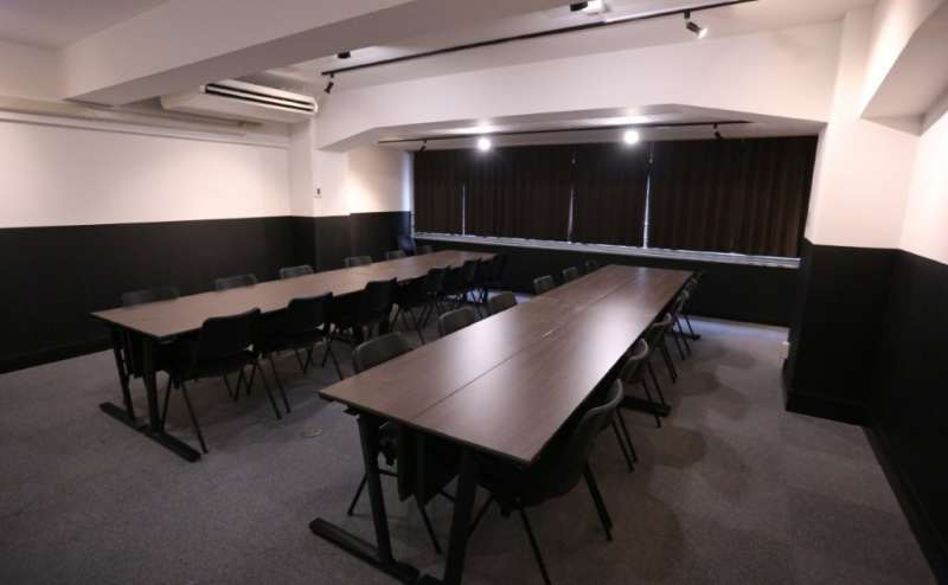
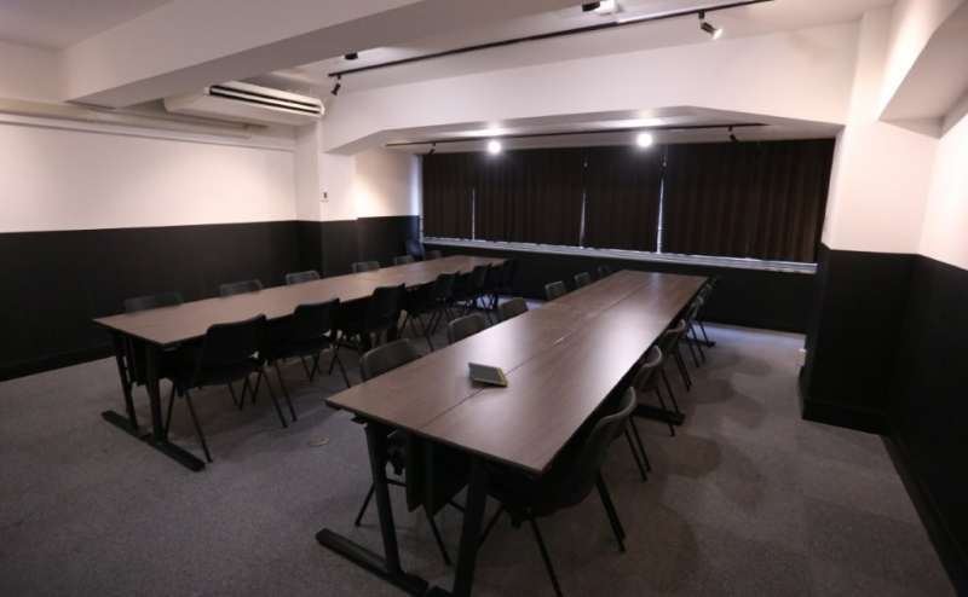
+ notepad (486, 373)
